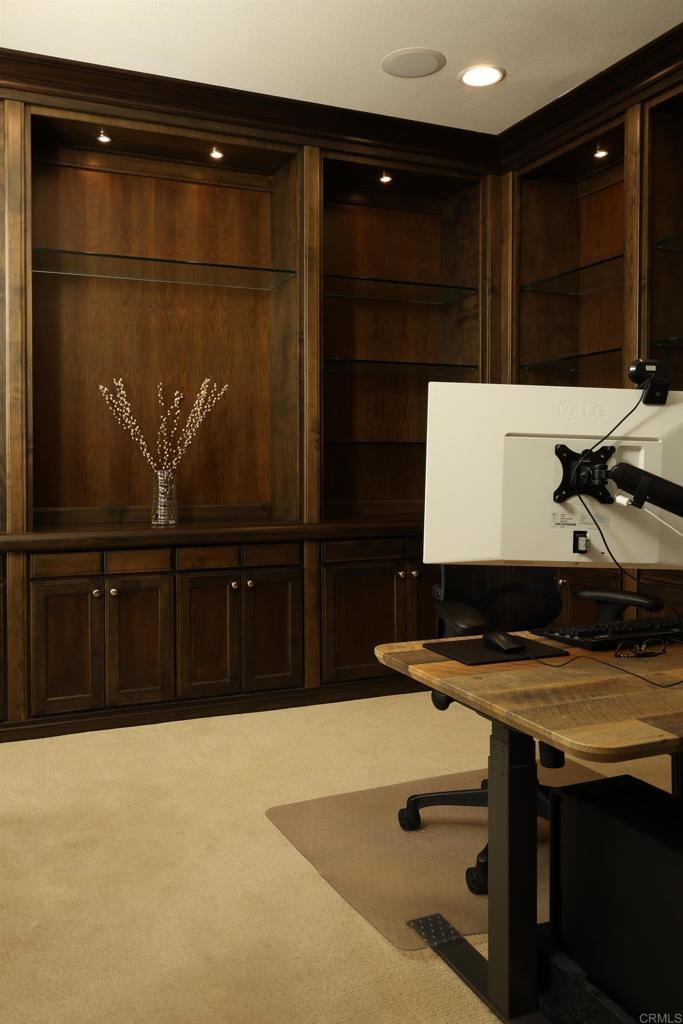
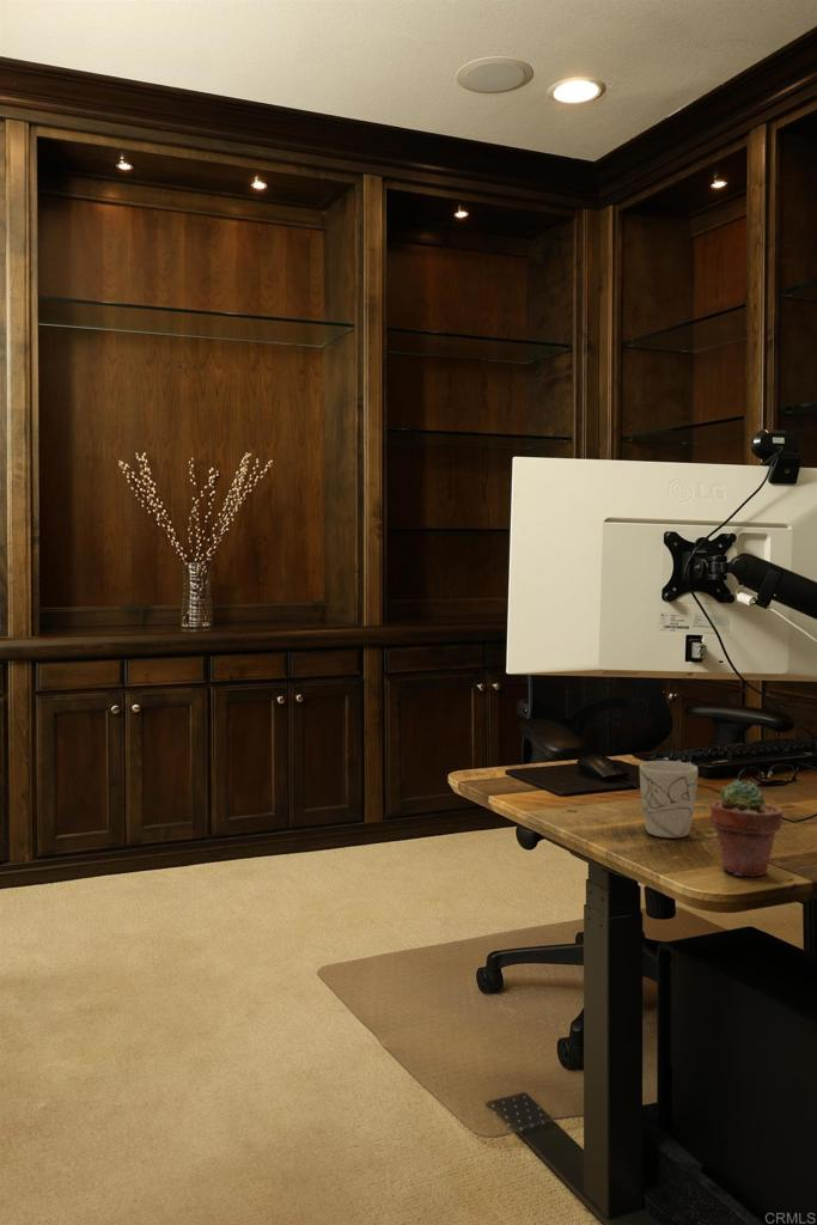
+ potted succulent (745, 824)
+ mug (663, 797)
